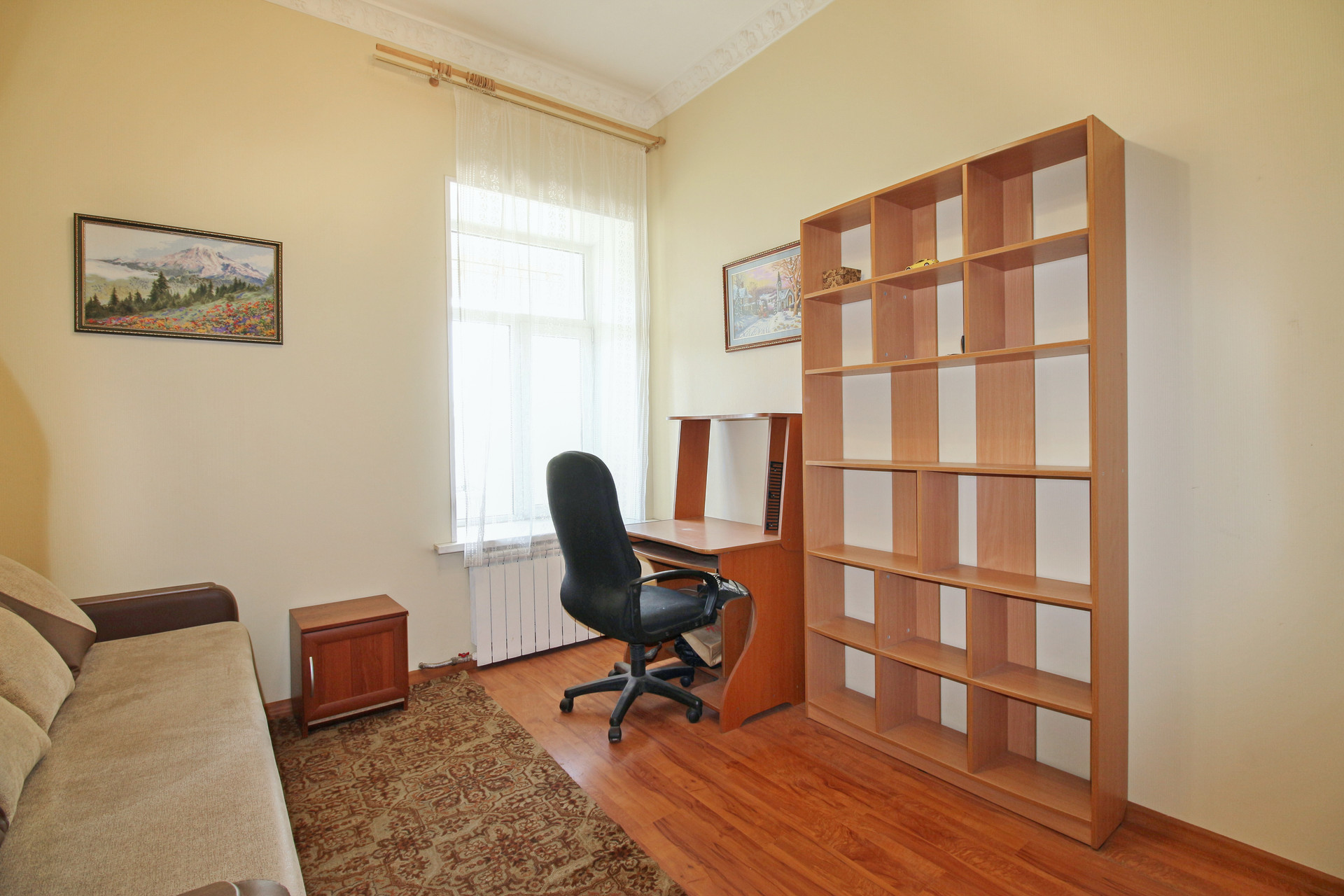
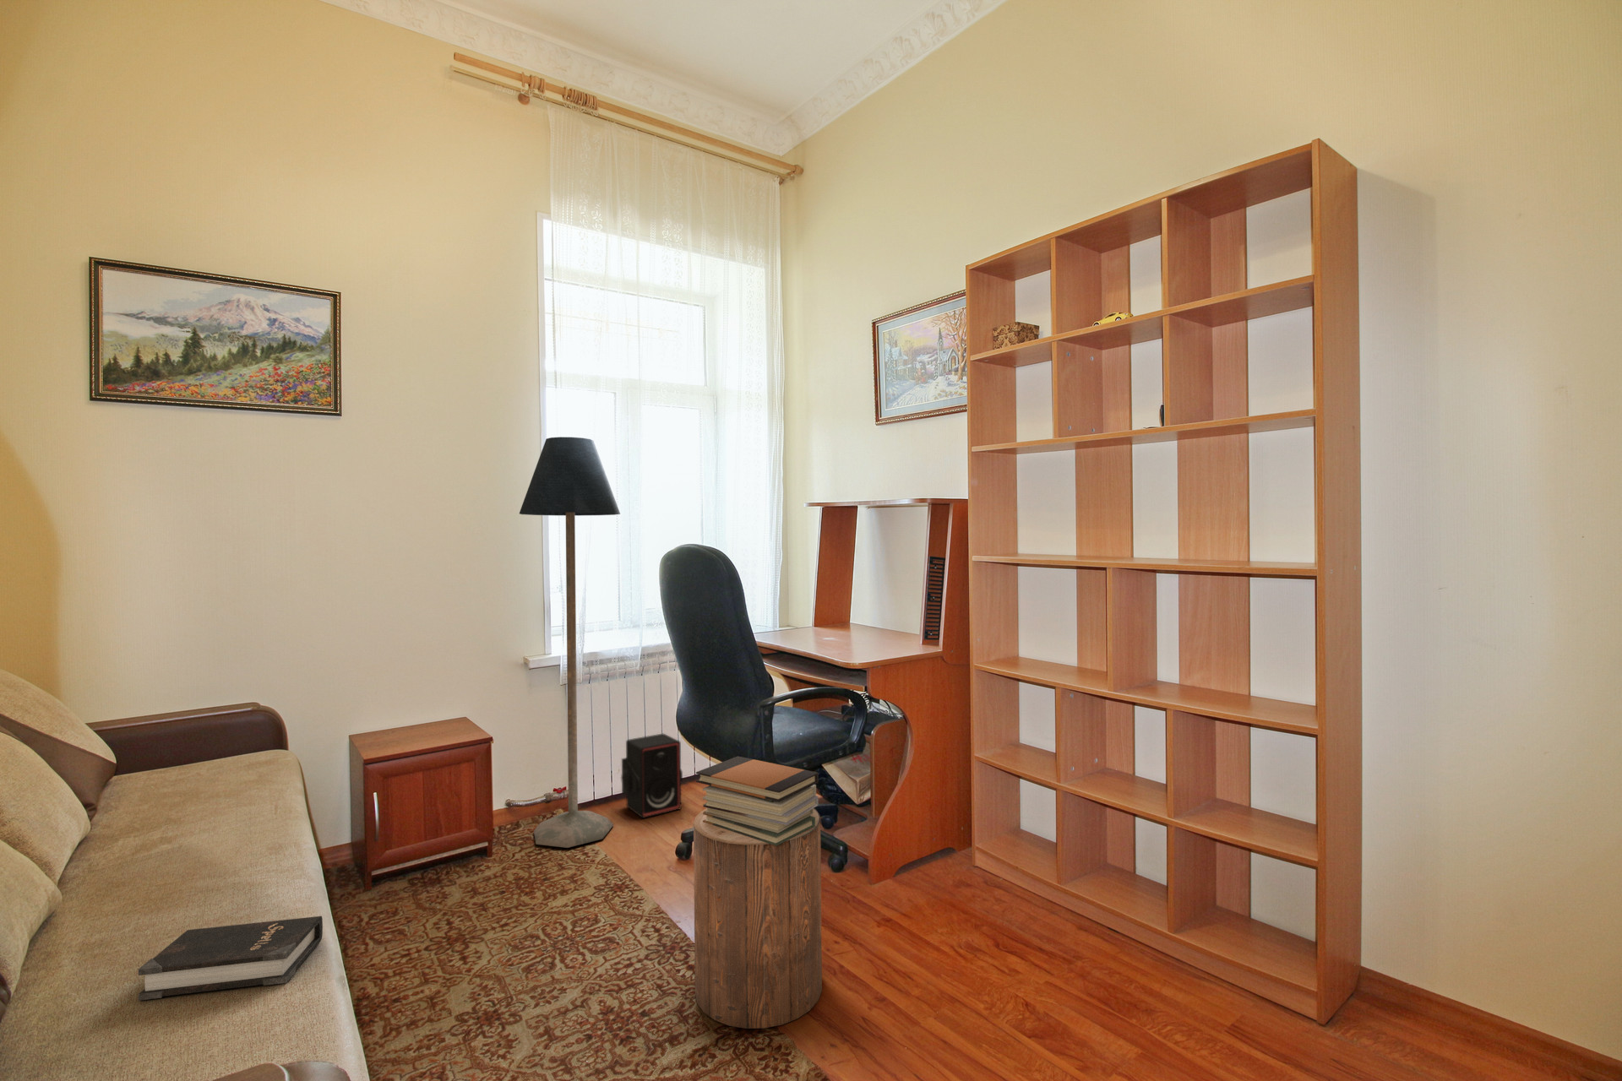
+ hardback book (237, 953)
+ stereo (653, 773)
+ book stack (759, 797)
+ floor lamp (571, 635)
+ stool (758, 902)
